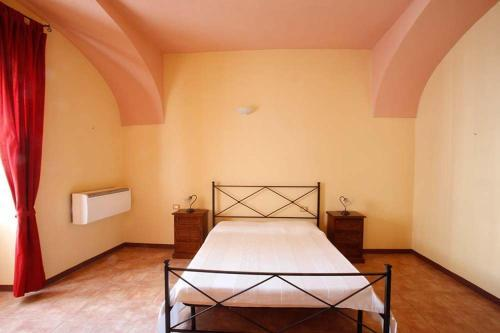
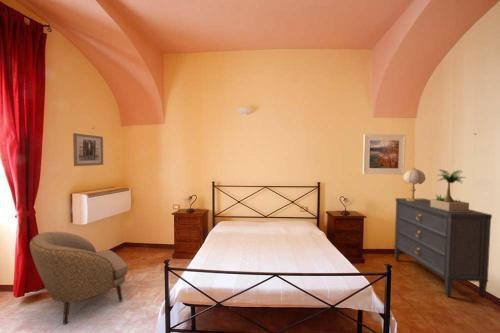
+ table lamp (413, 183)
+ wall art (89, 150)
+ armchair (80, 266)
+ dresser (433, 240)
+ potted plant (447, 188)
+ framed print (383, 154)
